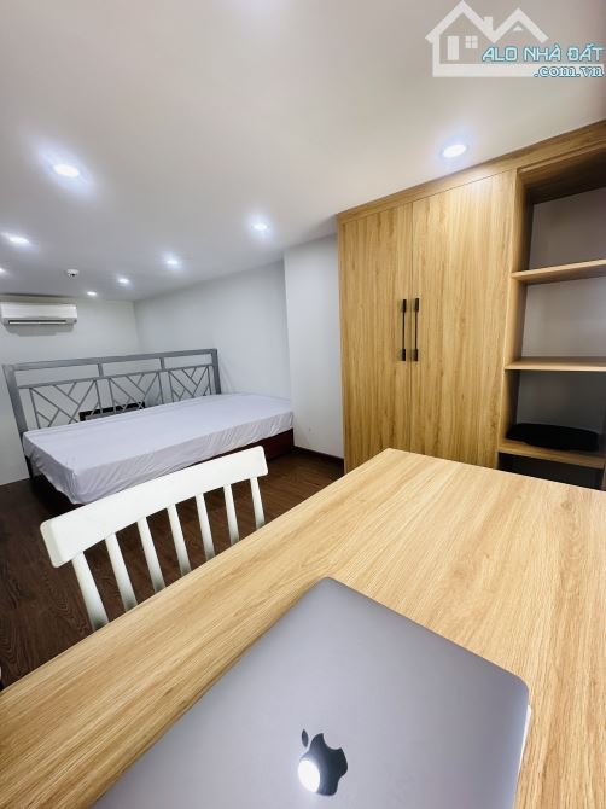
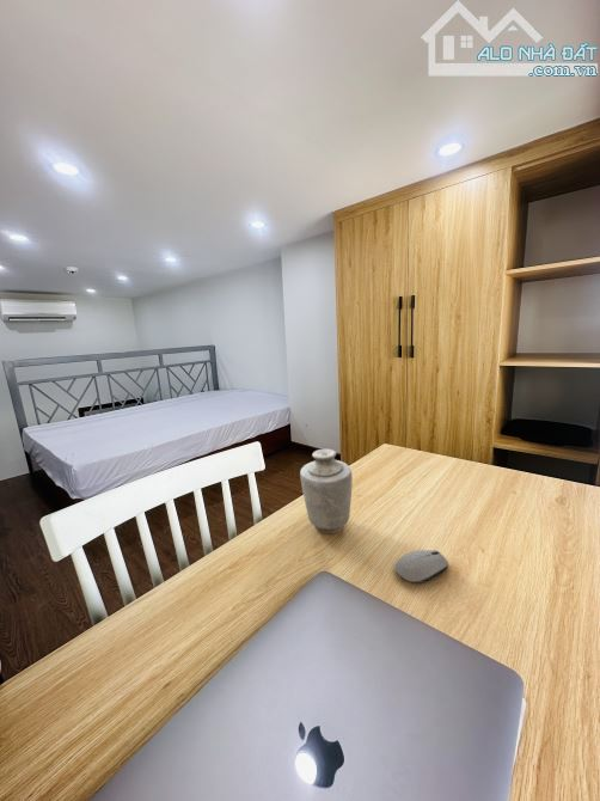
+ computer mouse (421, 562)
+ vase (326, 489)
